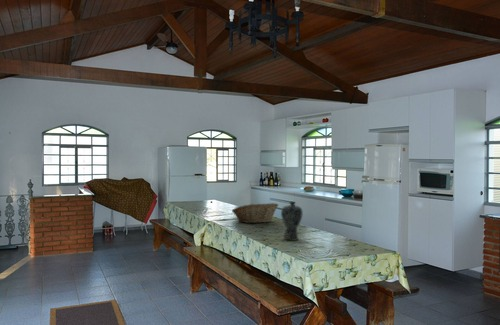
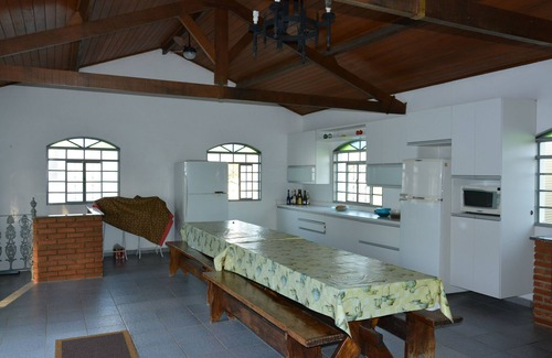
- fruit basket (255, 211)
- vase (291, 220)
